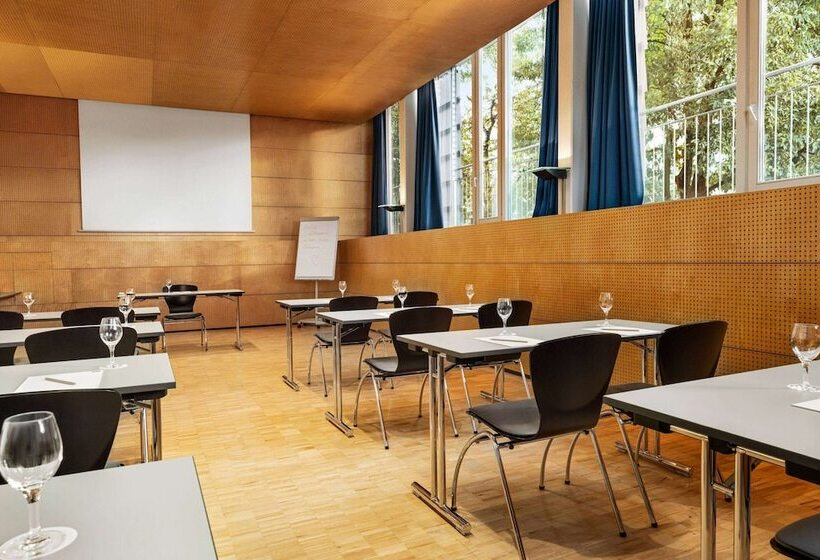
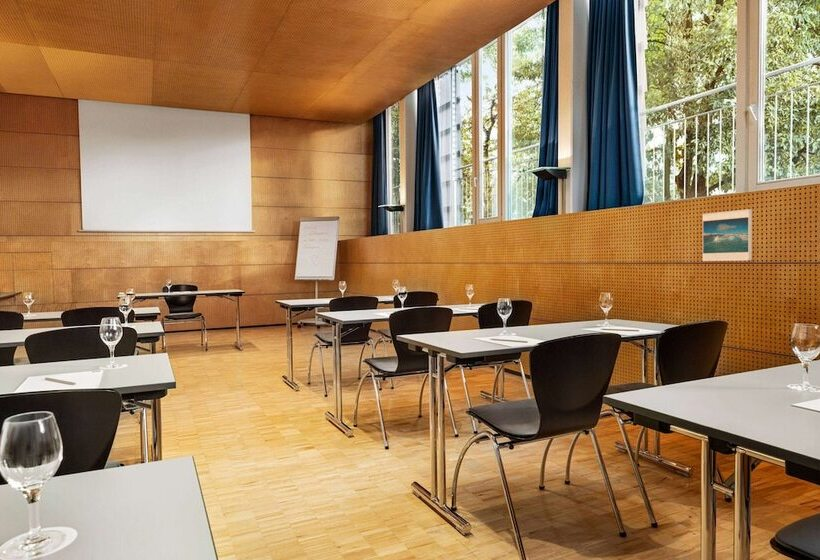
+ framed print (726, 236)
